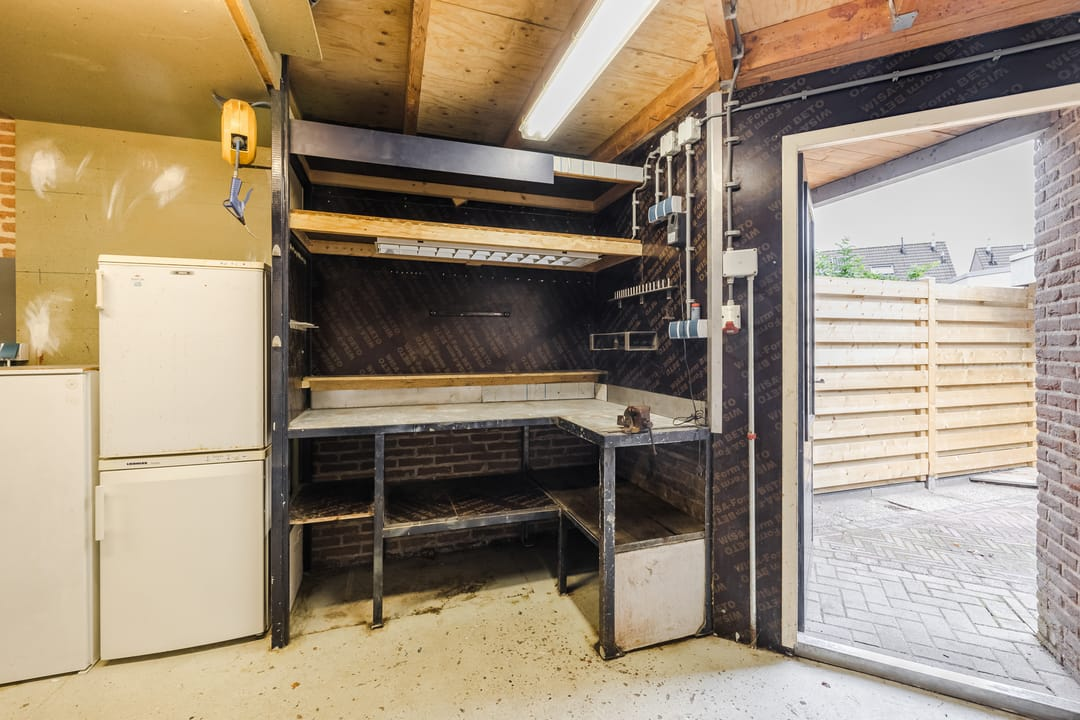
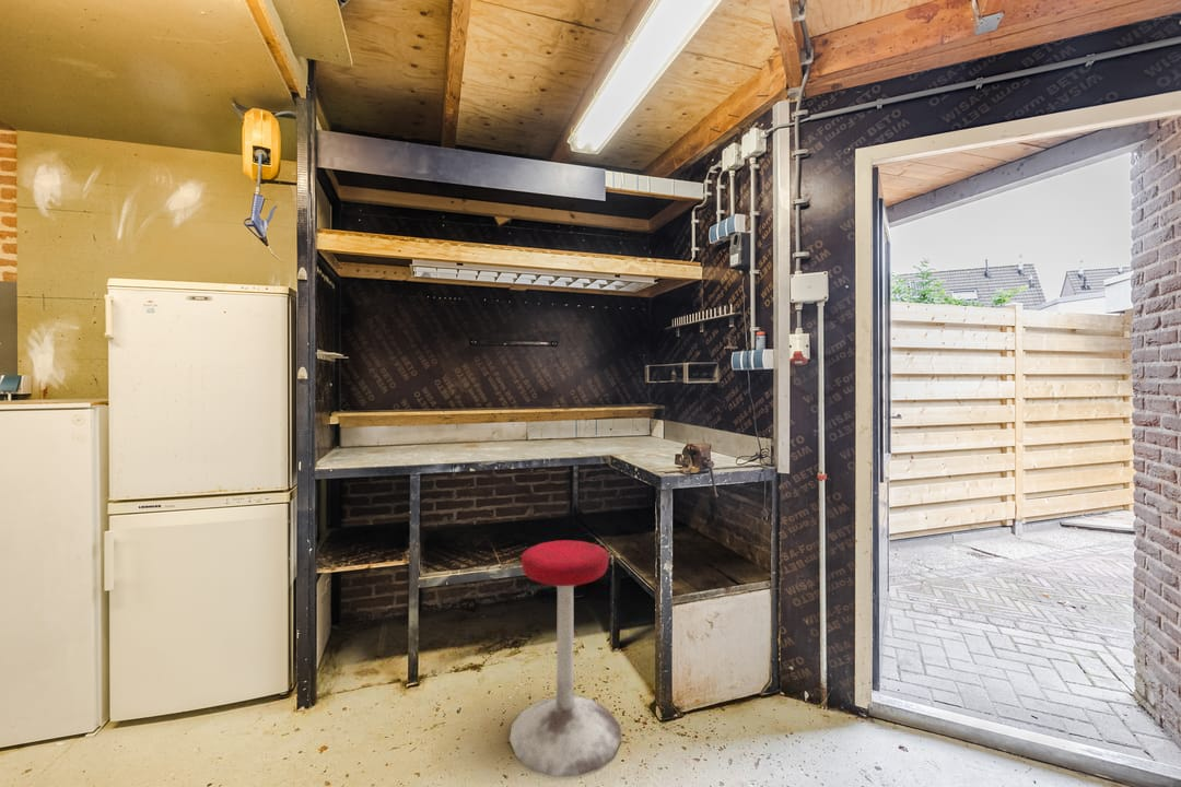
+ stool (565, 642)
